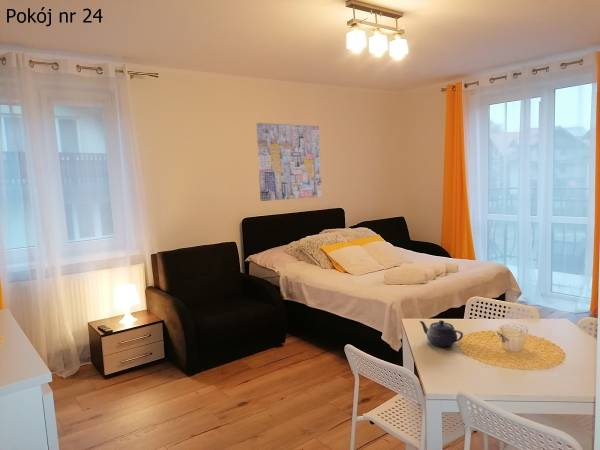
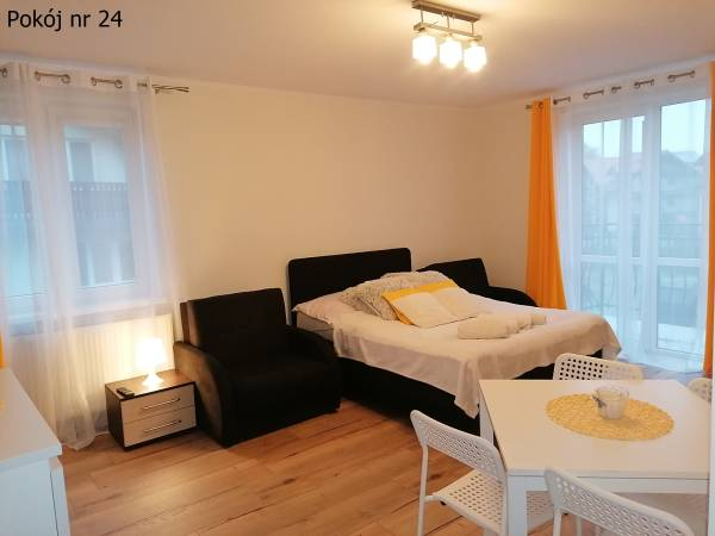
- wall art (290, 162)
- teapot (440, 331)
